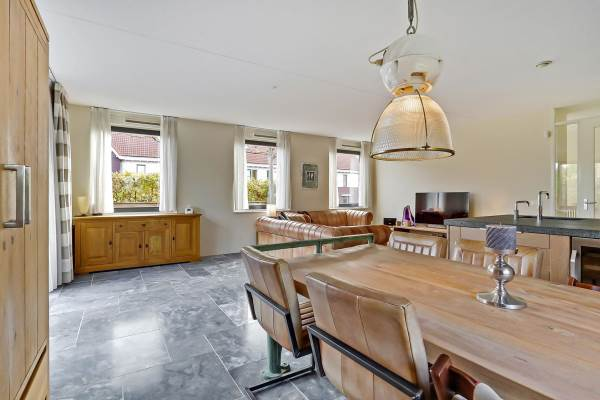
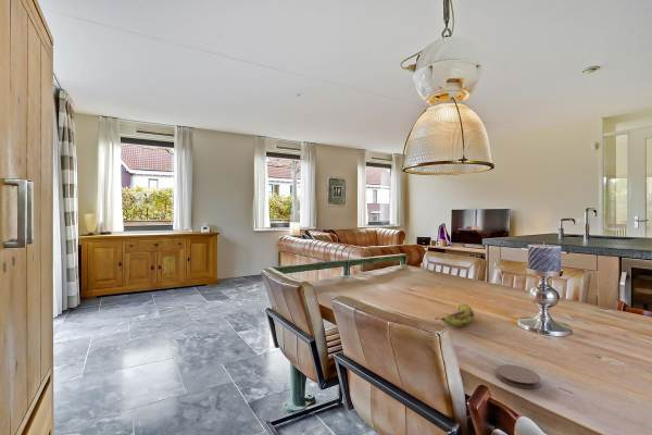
+ coaster (517, 375)
+ fruit (453, 313)
